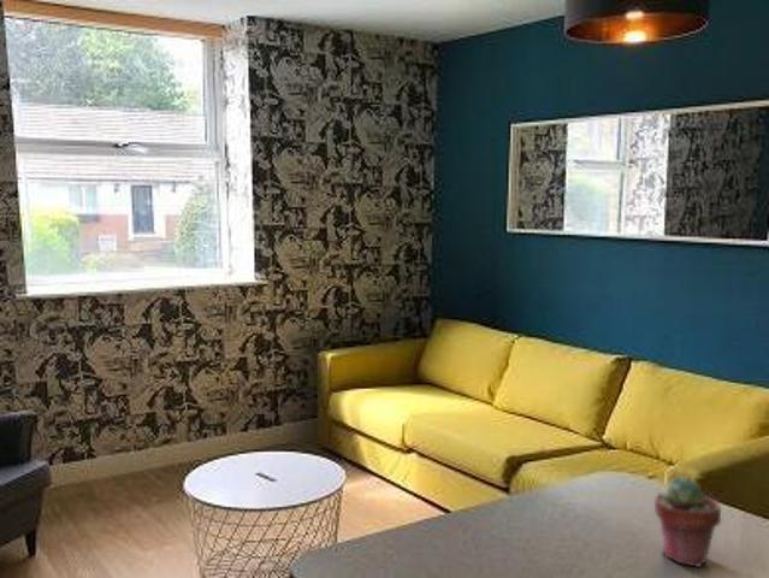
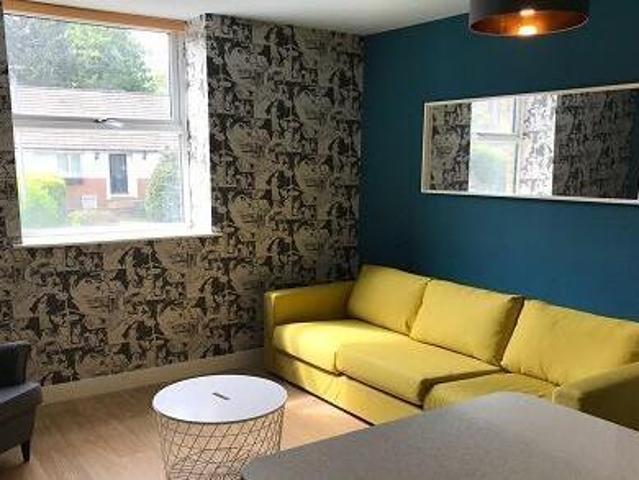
- potted succulent (686, 517)
